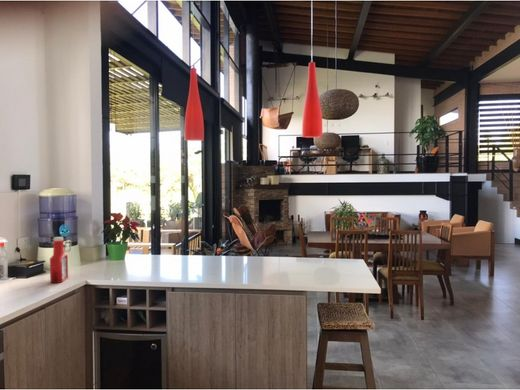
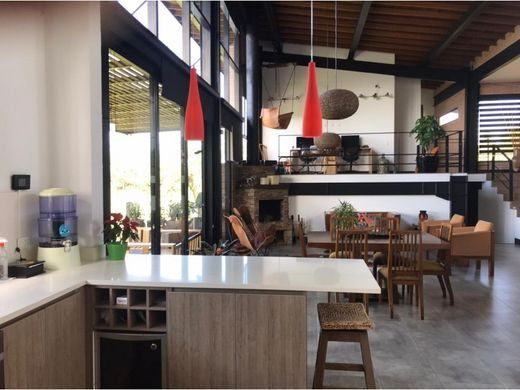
- soap bottle (58, 258)
